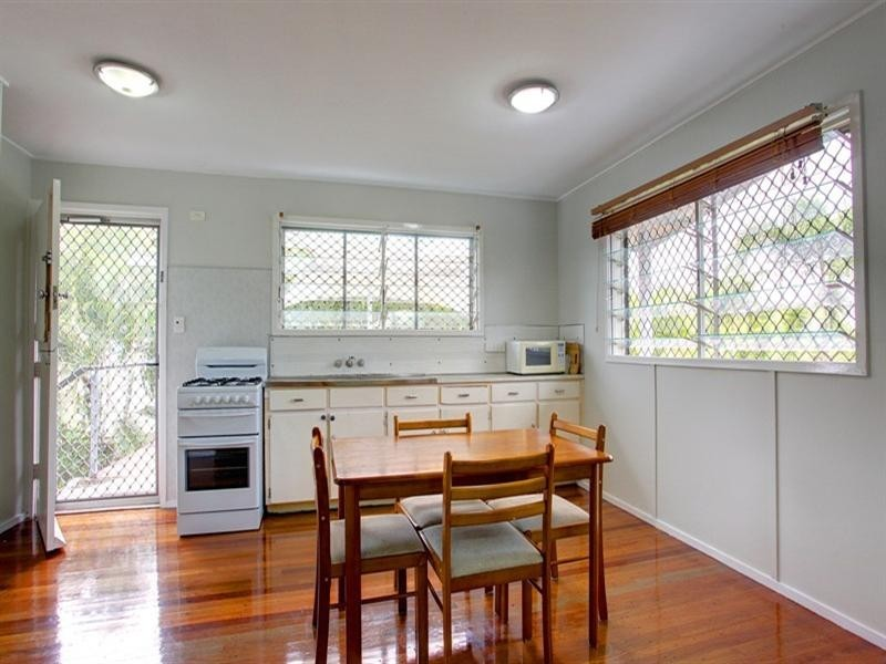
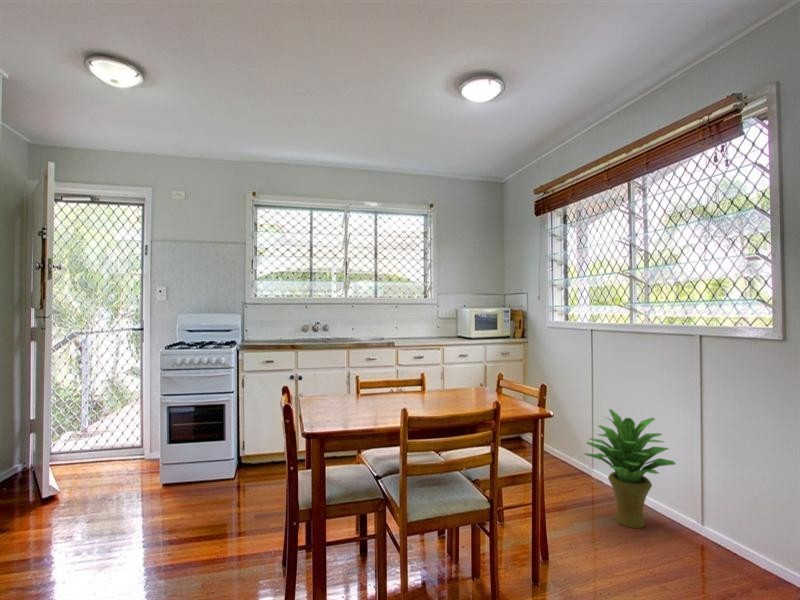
+ potted plant (630, 467)
